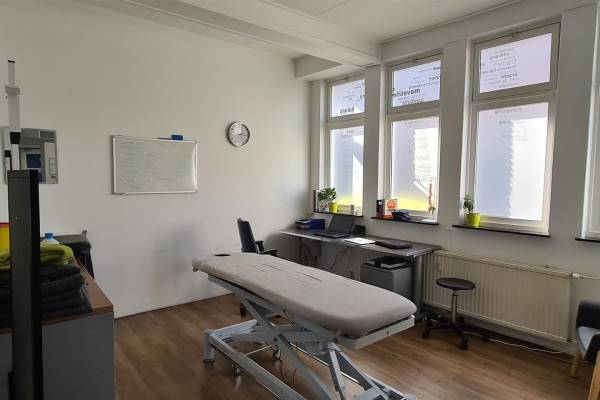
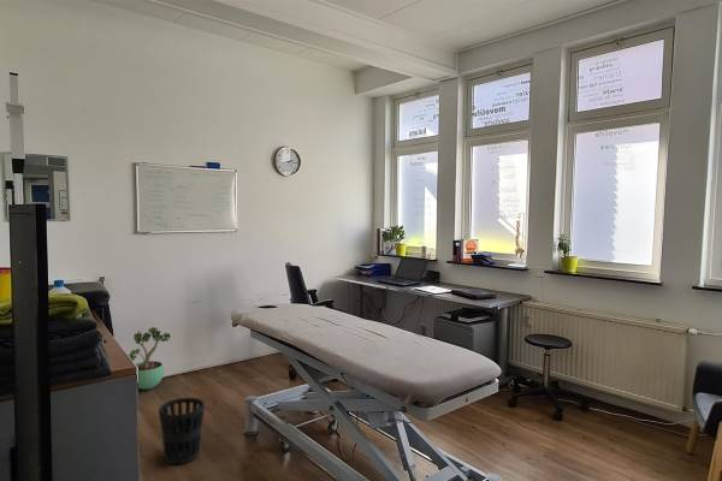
+ wastebasket (182, 430)
+ potted plant (148, 357)
